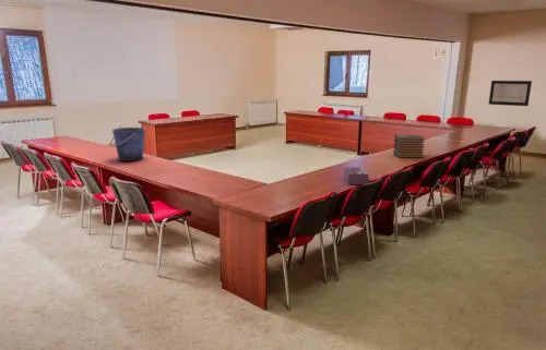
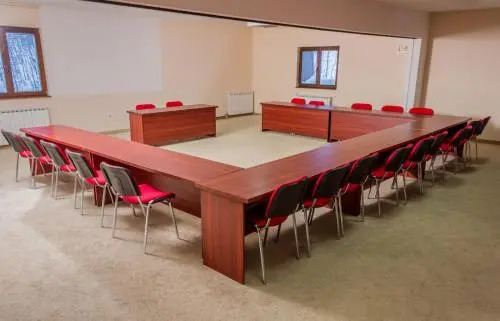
- book stack (408, 145)
- wall art (509, 93)
- tissue box (355, 174)
- bucket (128, 144)
